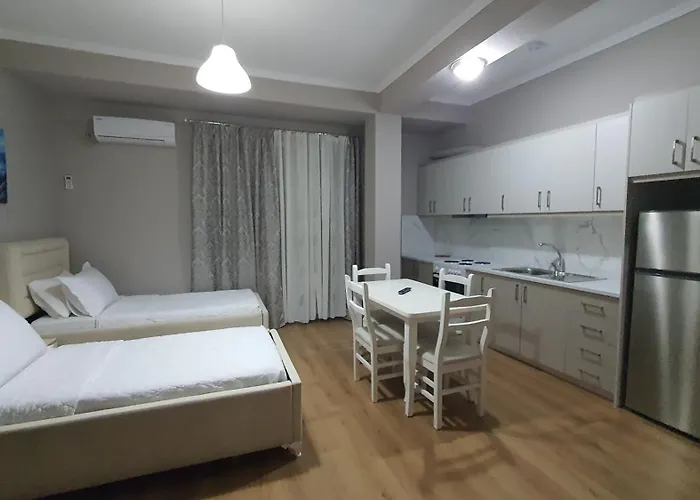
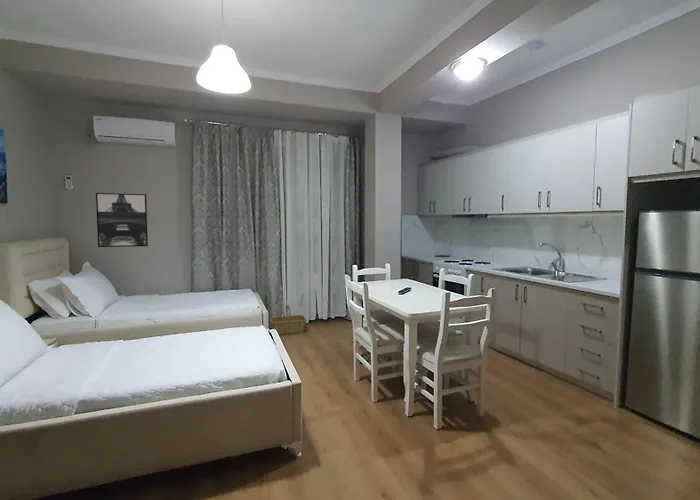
+ wall art (122, 220)
+ basket (288, 319)
